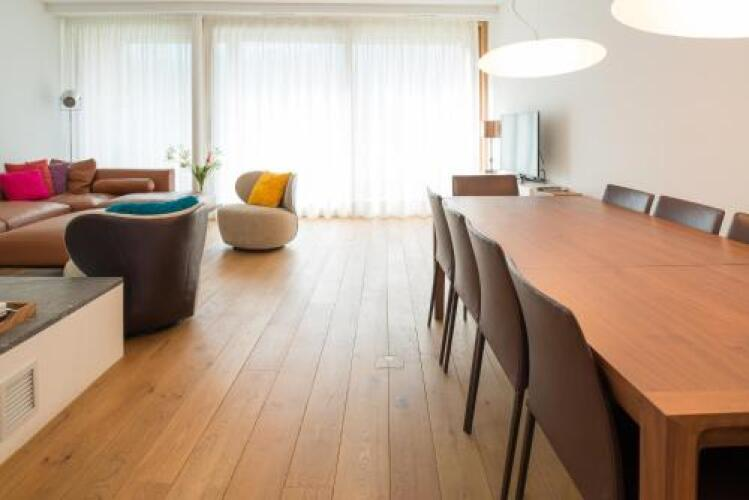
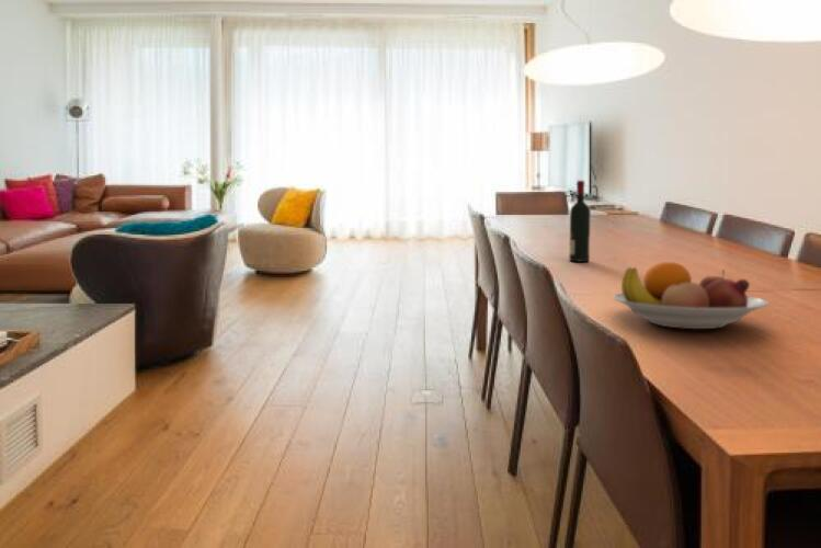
+ alcohol (580, 220)
+ fruit bowl (687, 293)
